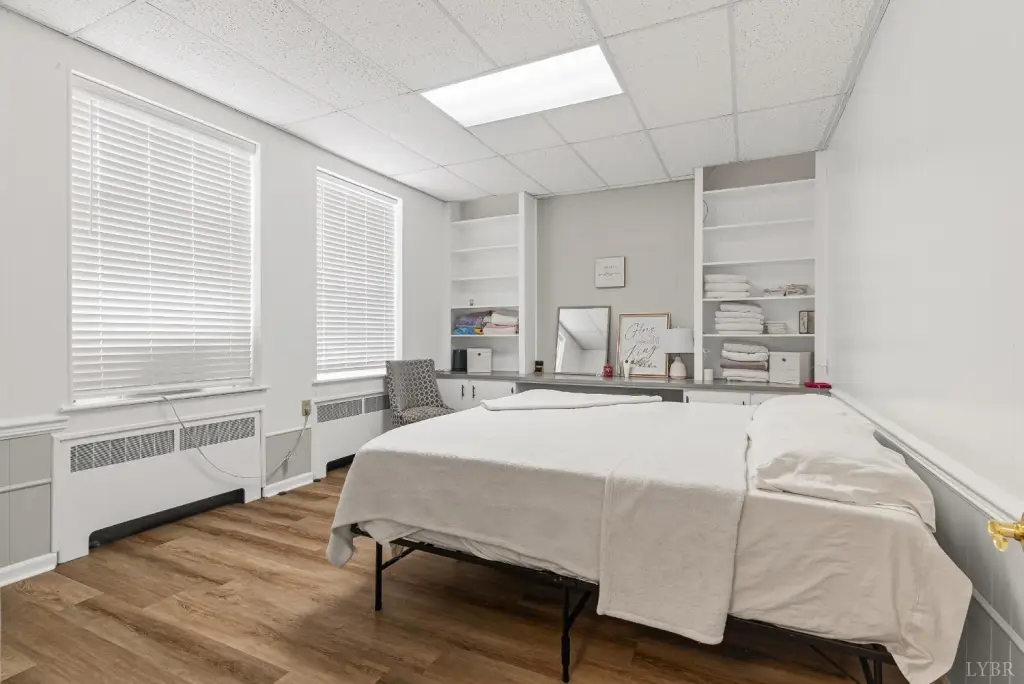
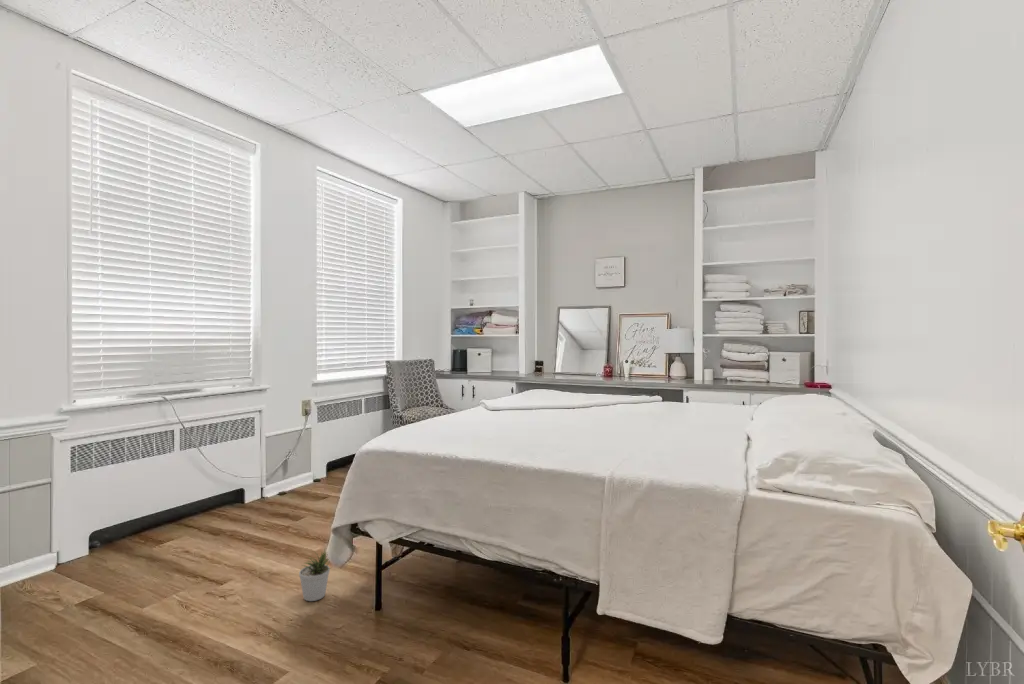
+ potted plant (315, 574)
